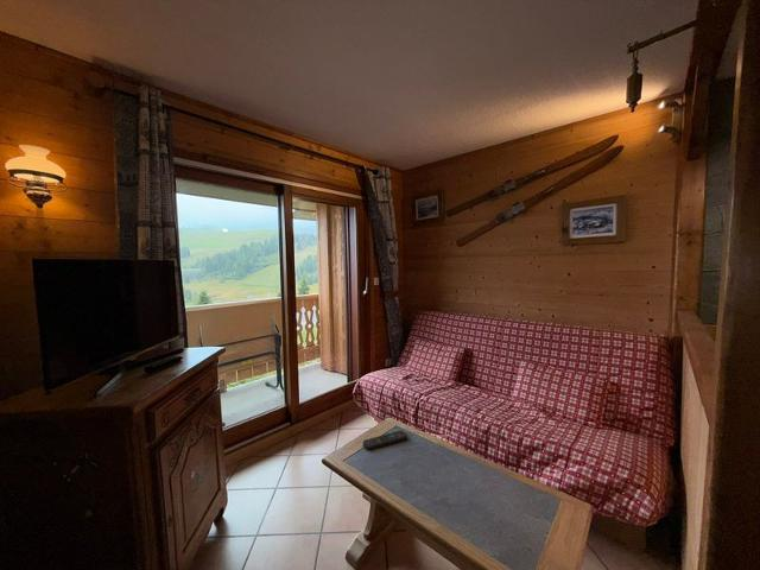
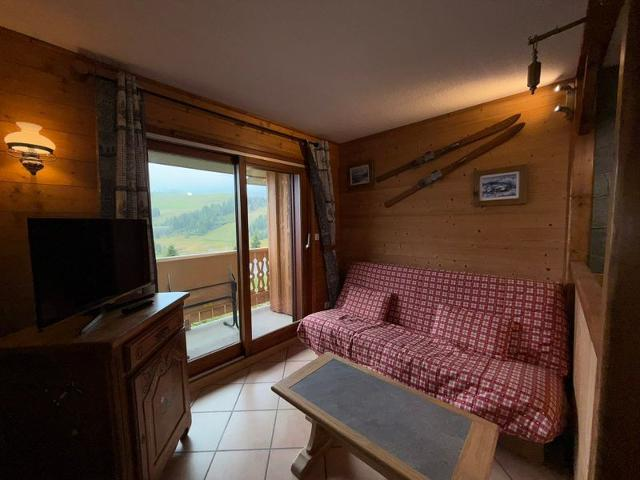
- remote control (385, 439)
